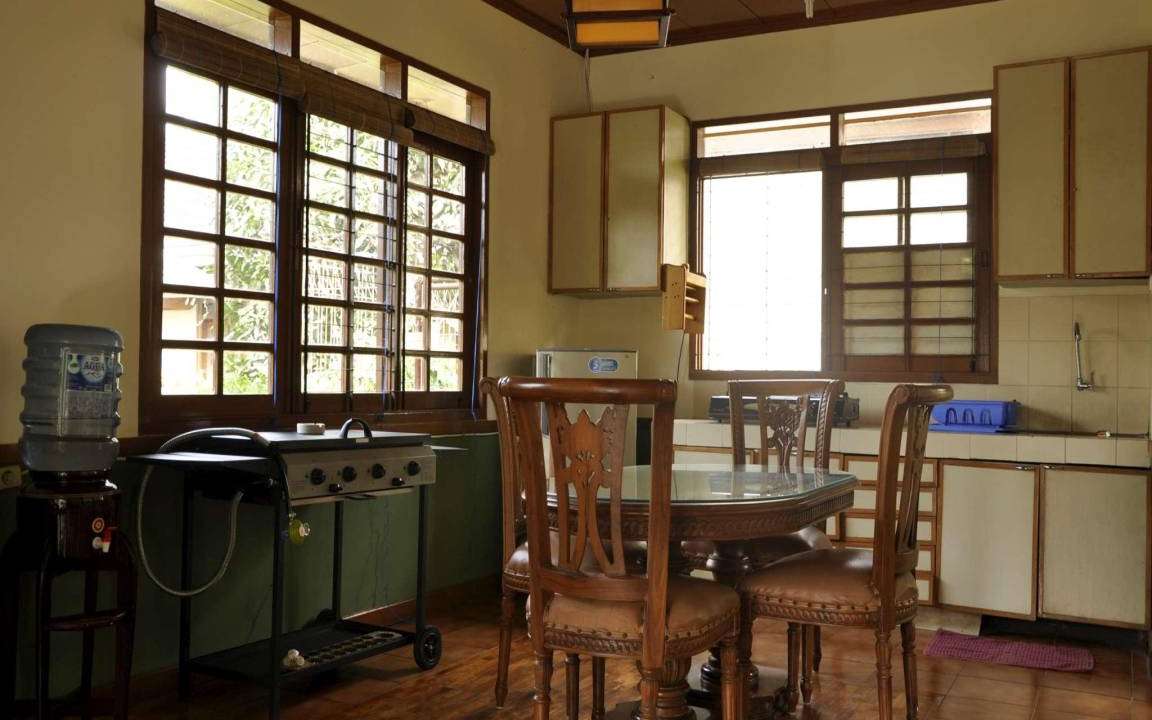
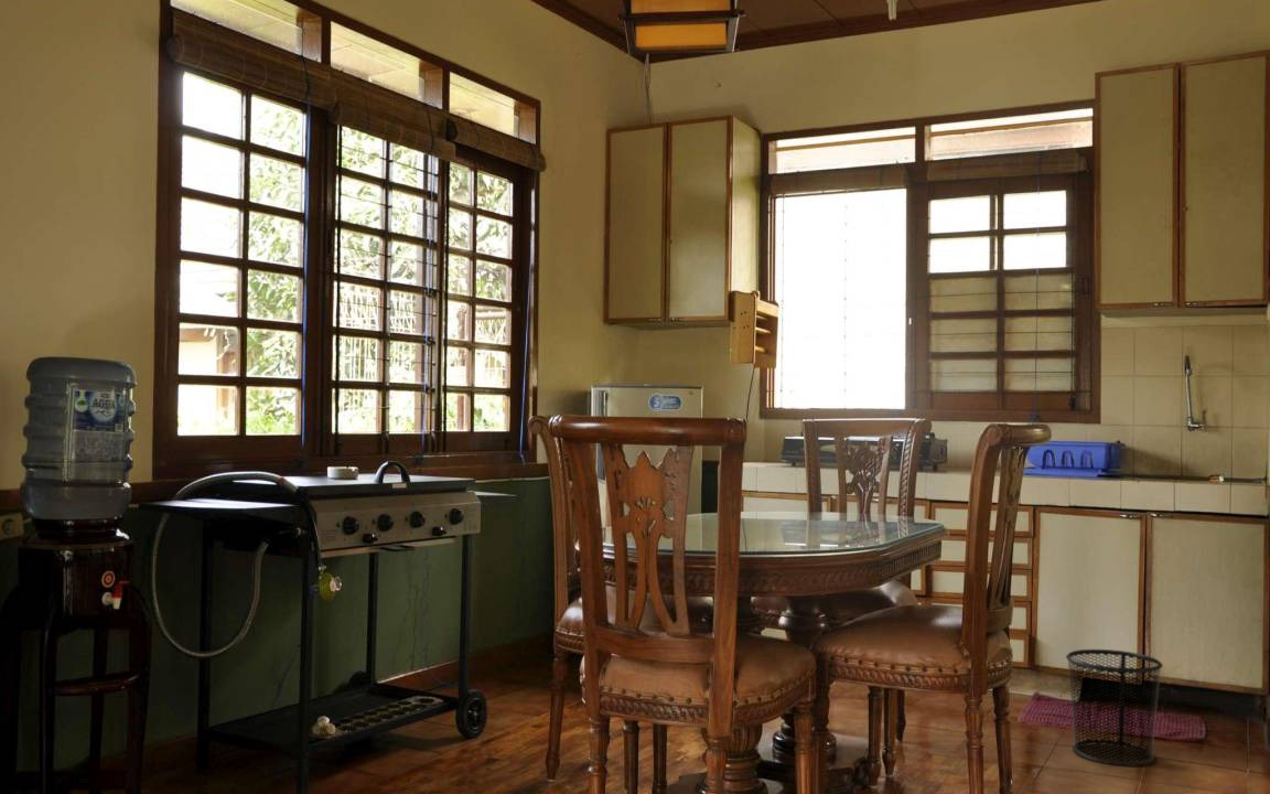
+ waste bin (1112, 706)
